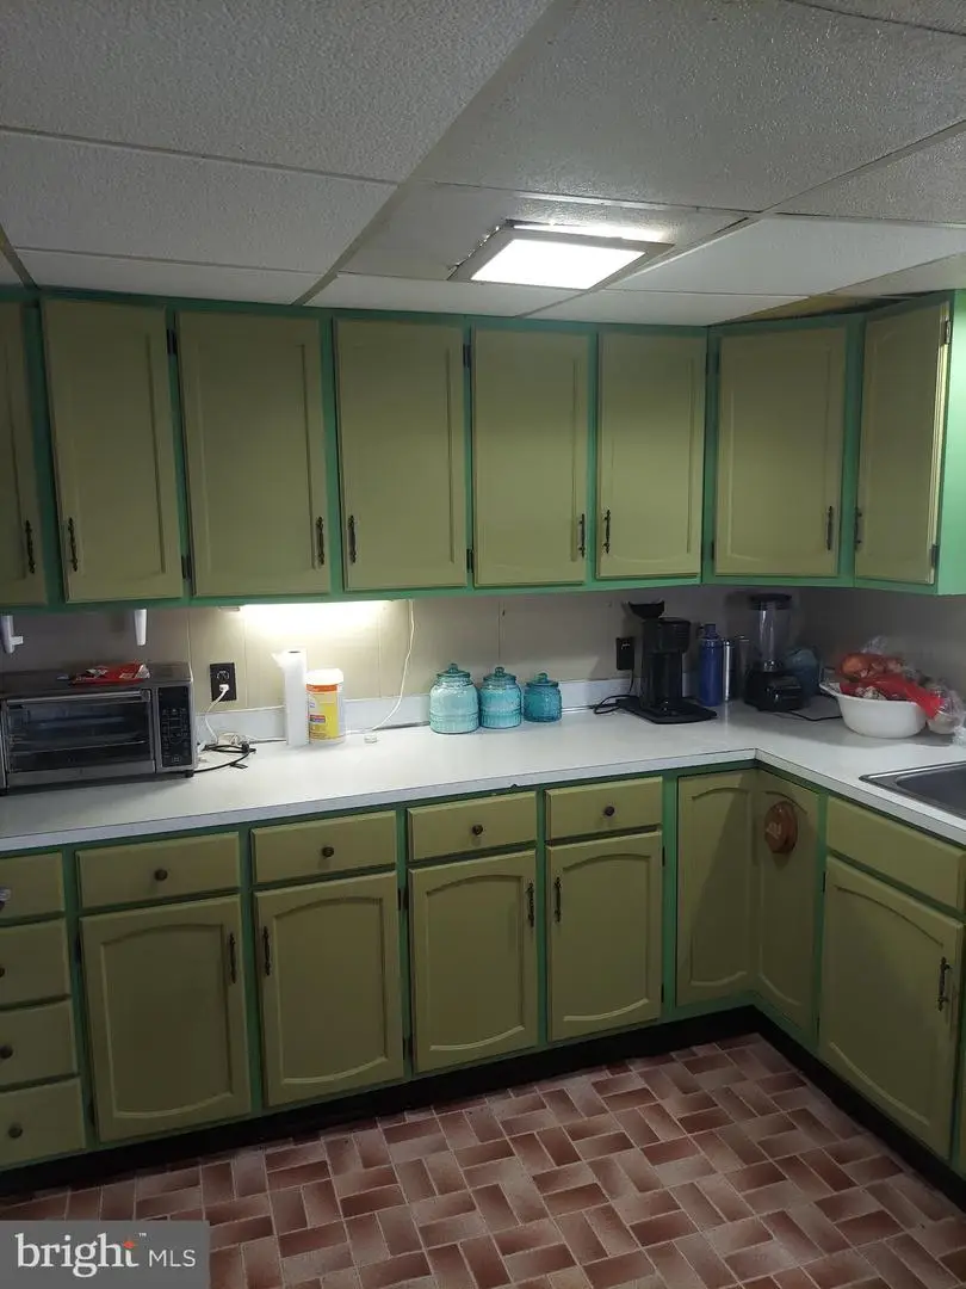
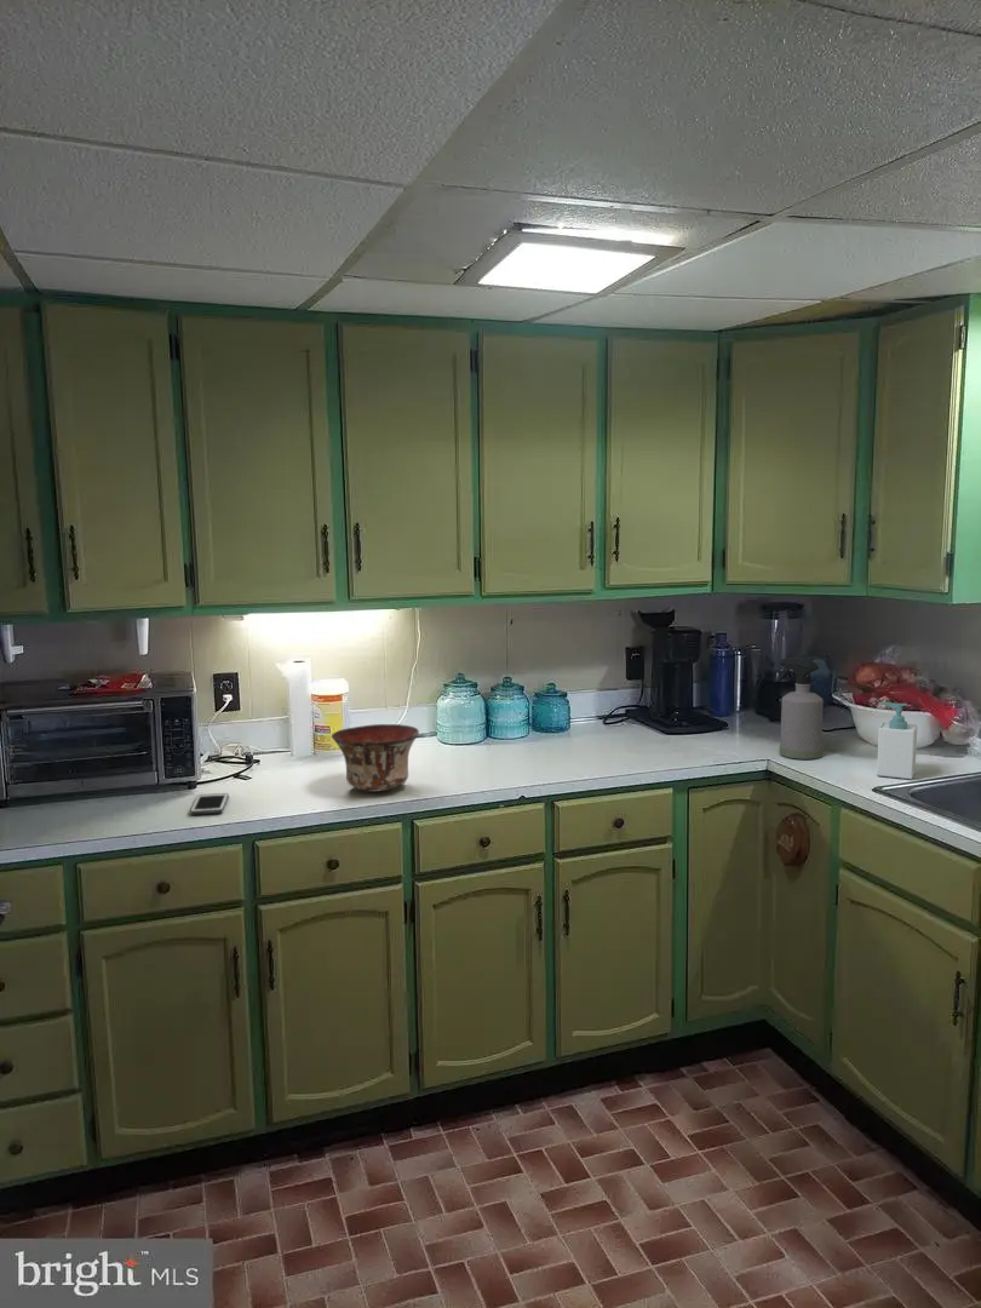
+ spray bottle (798, 705)
+ soap bottle (896, 738)
+ bowl (375, 759)
+ cell phone (210, 803)
